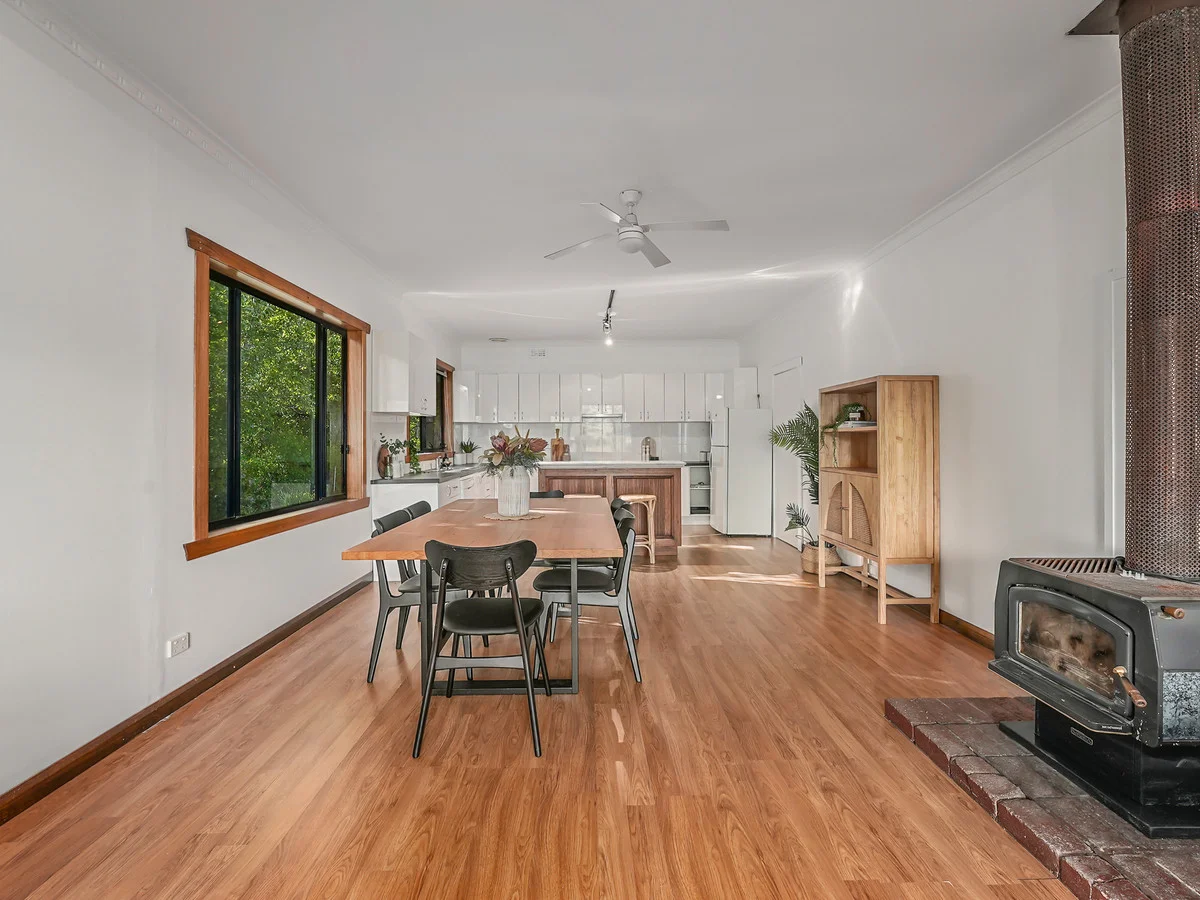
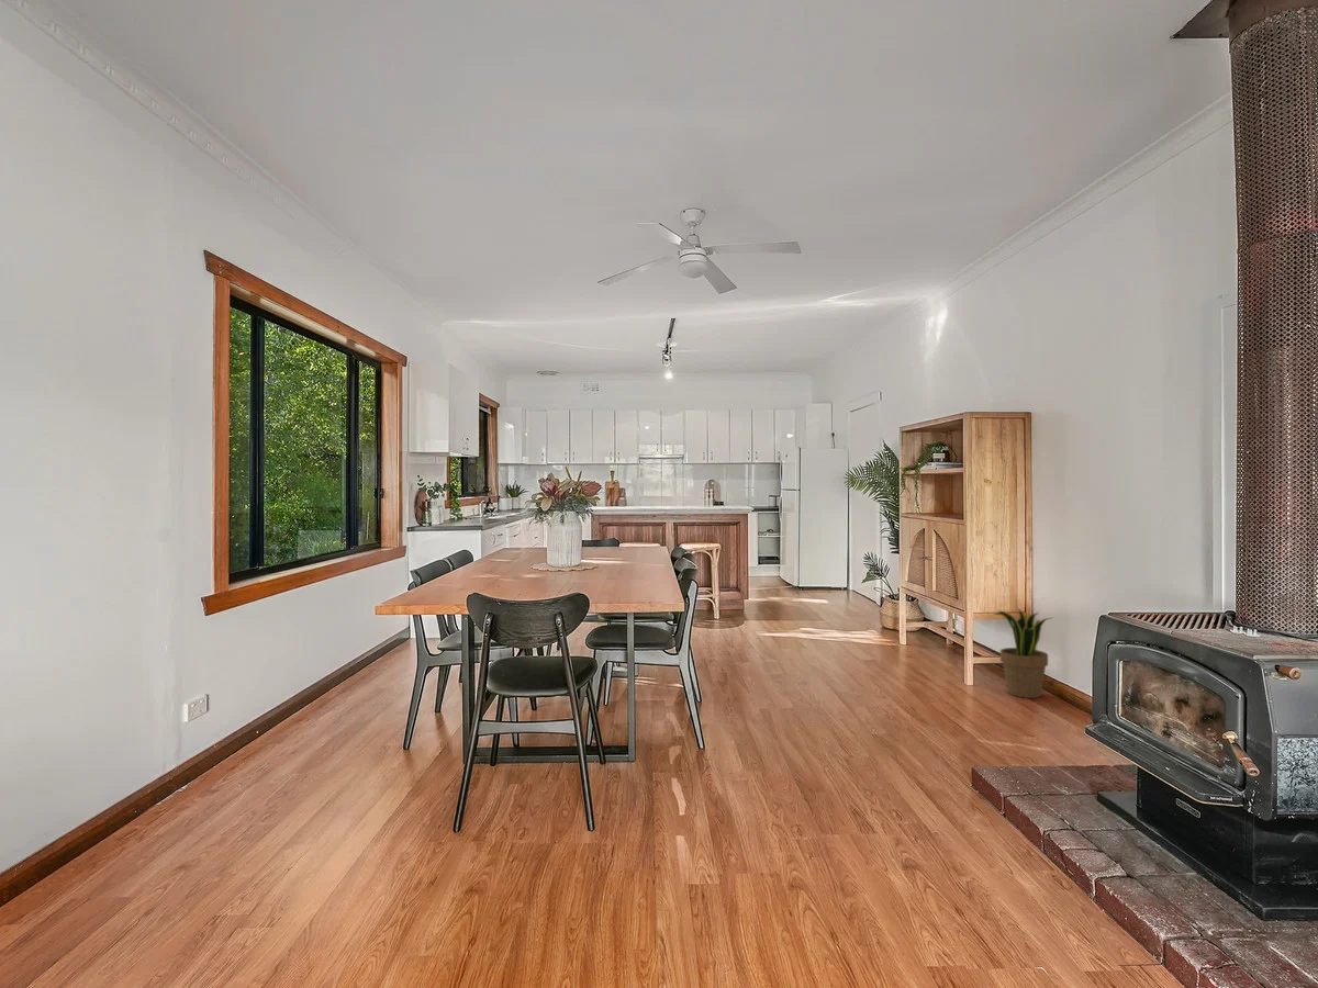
+ potted plant (1021, 651)
